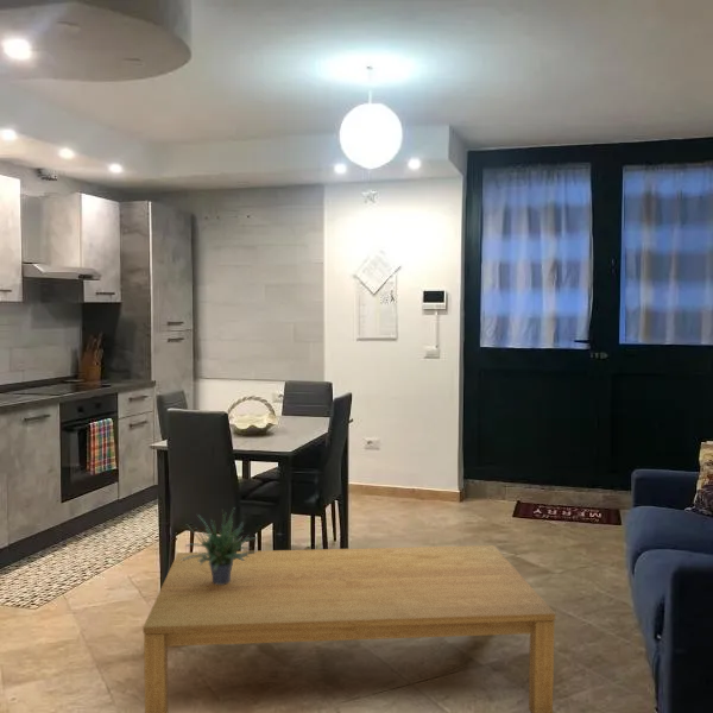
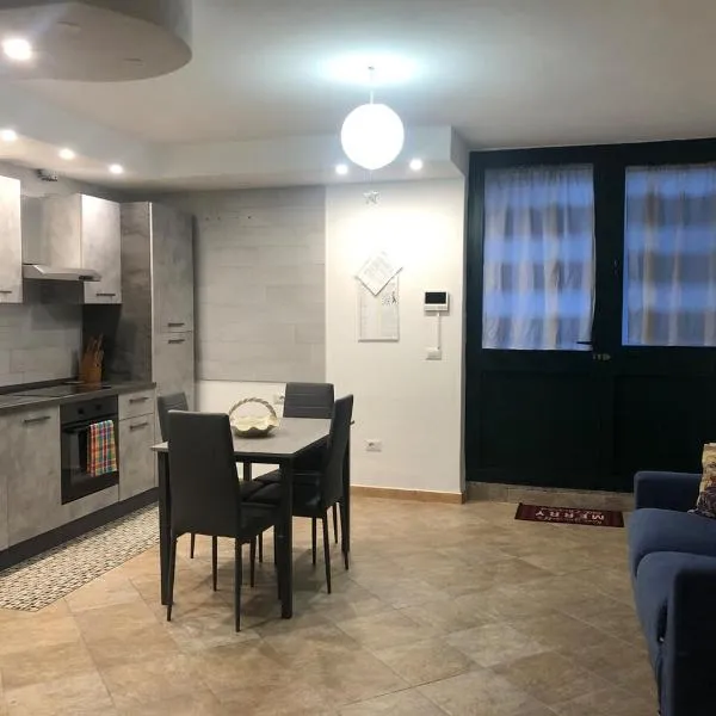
- coffee table (345, 626)
- potted plant (217, 541)
